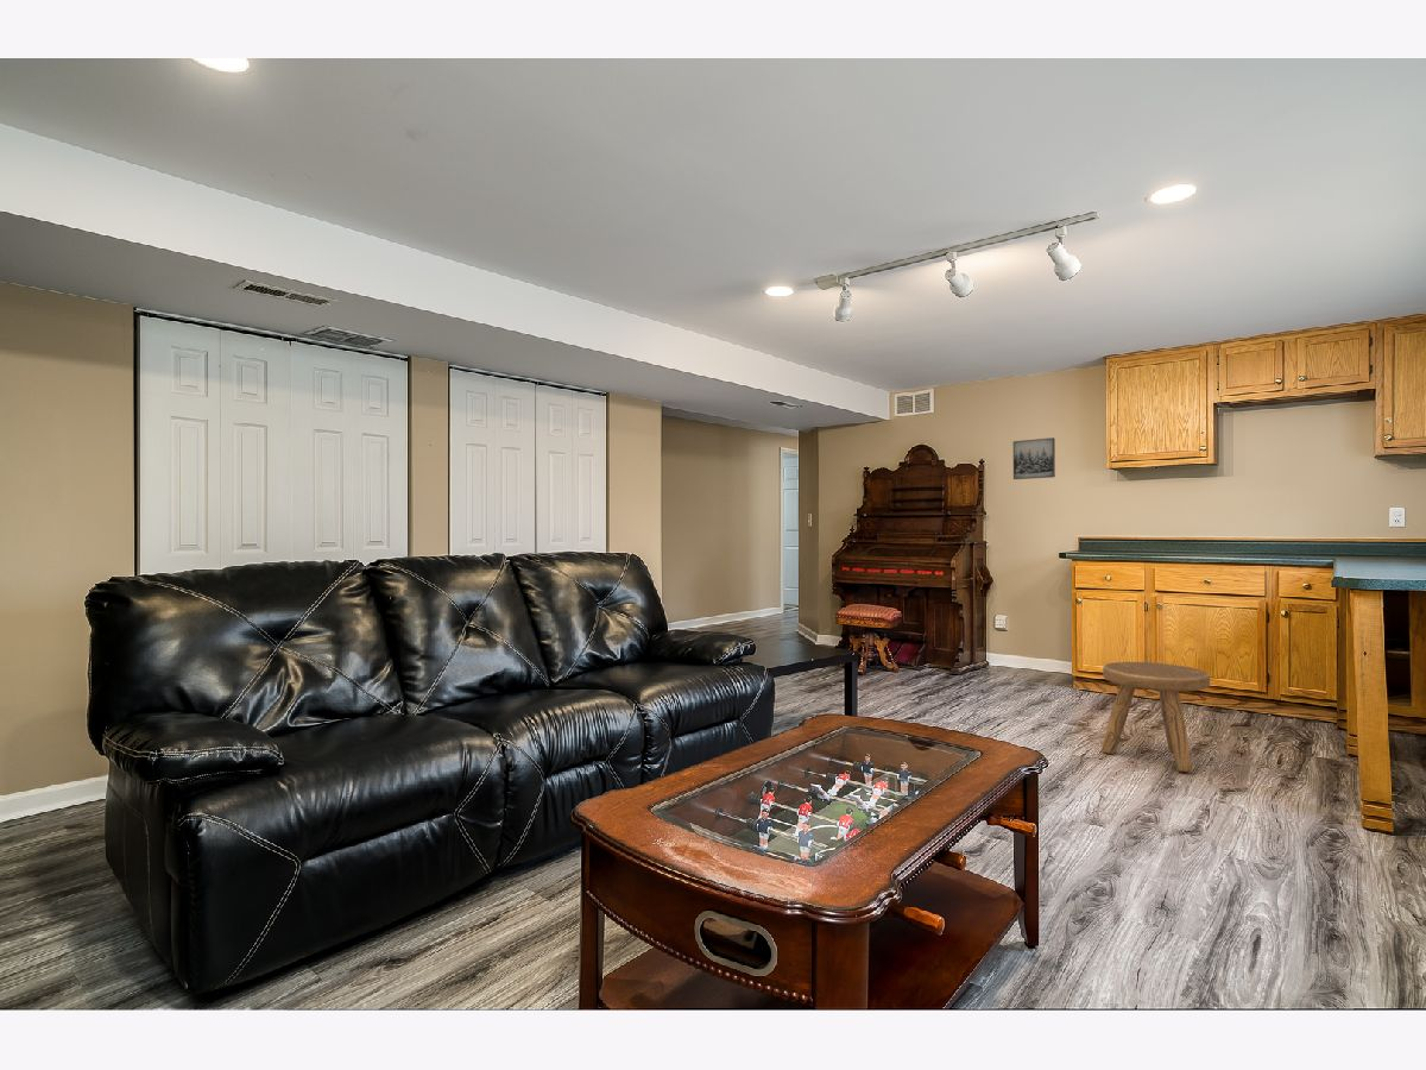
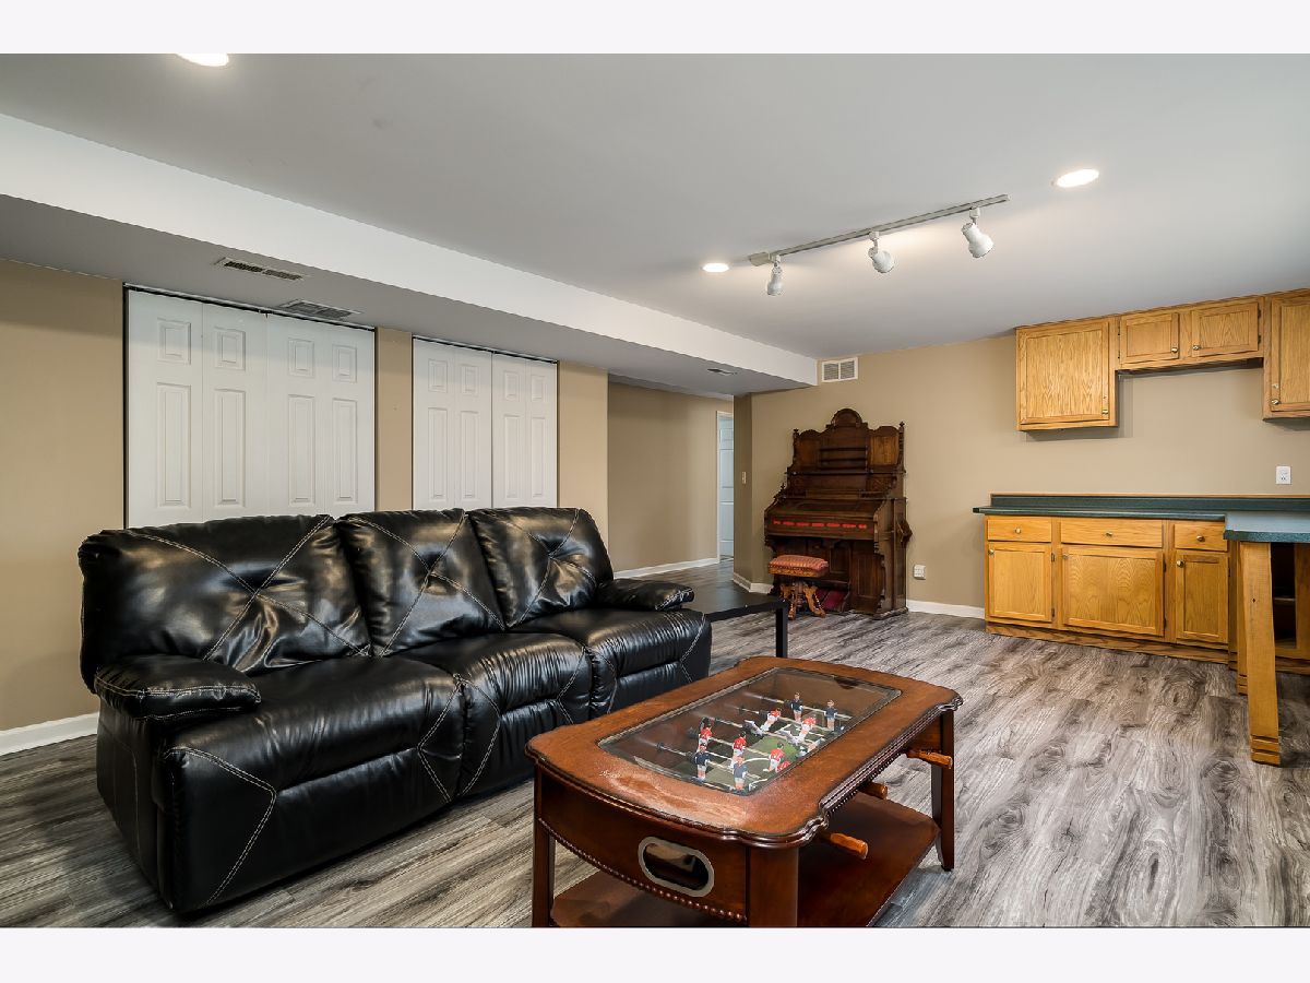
- wall art (1033, 459)
- stool (1161, 711)
